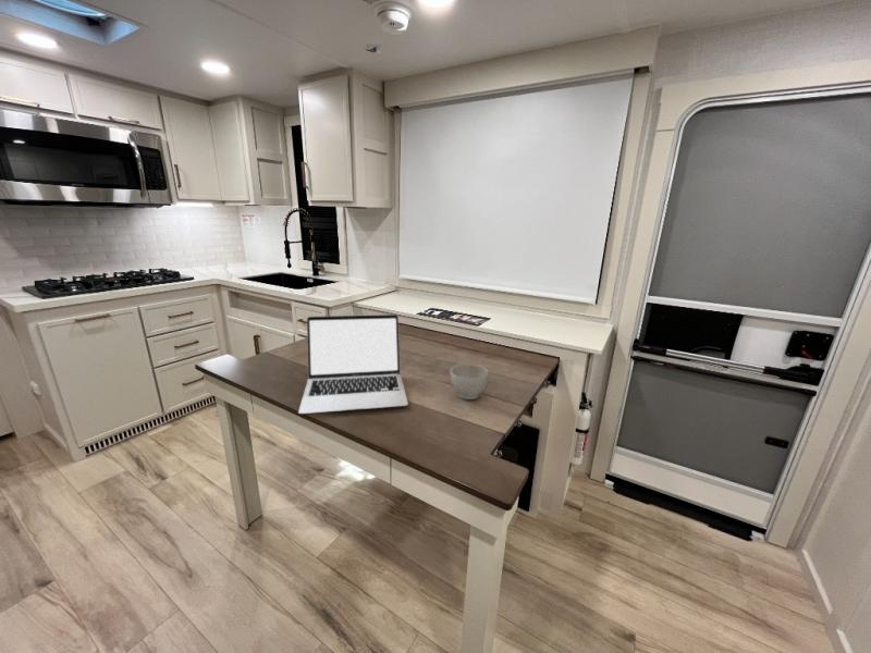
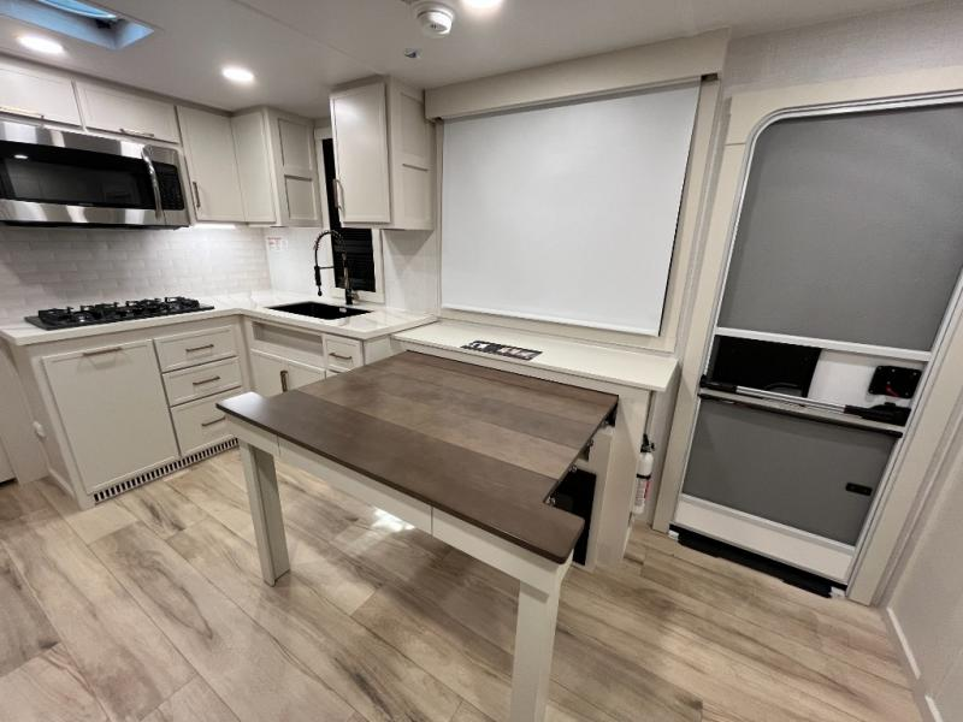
- bowl (468, 382)
- laptop (354, 358)
